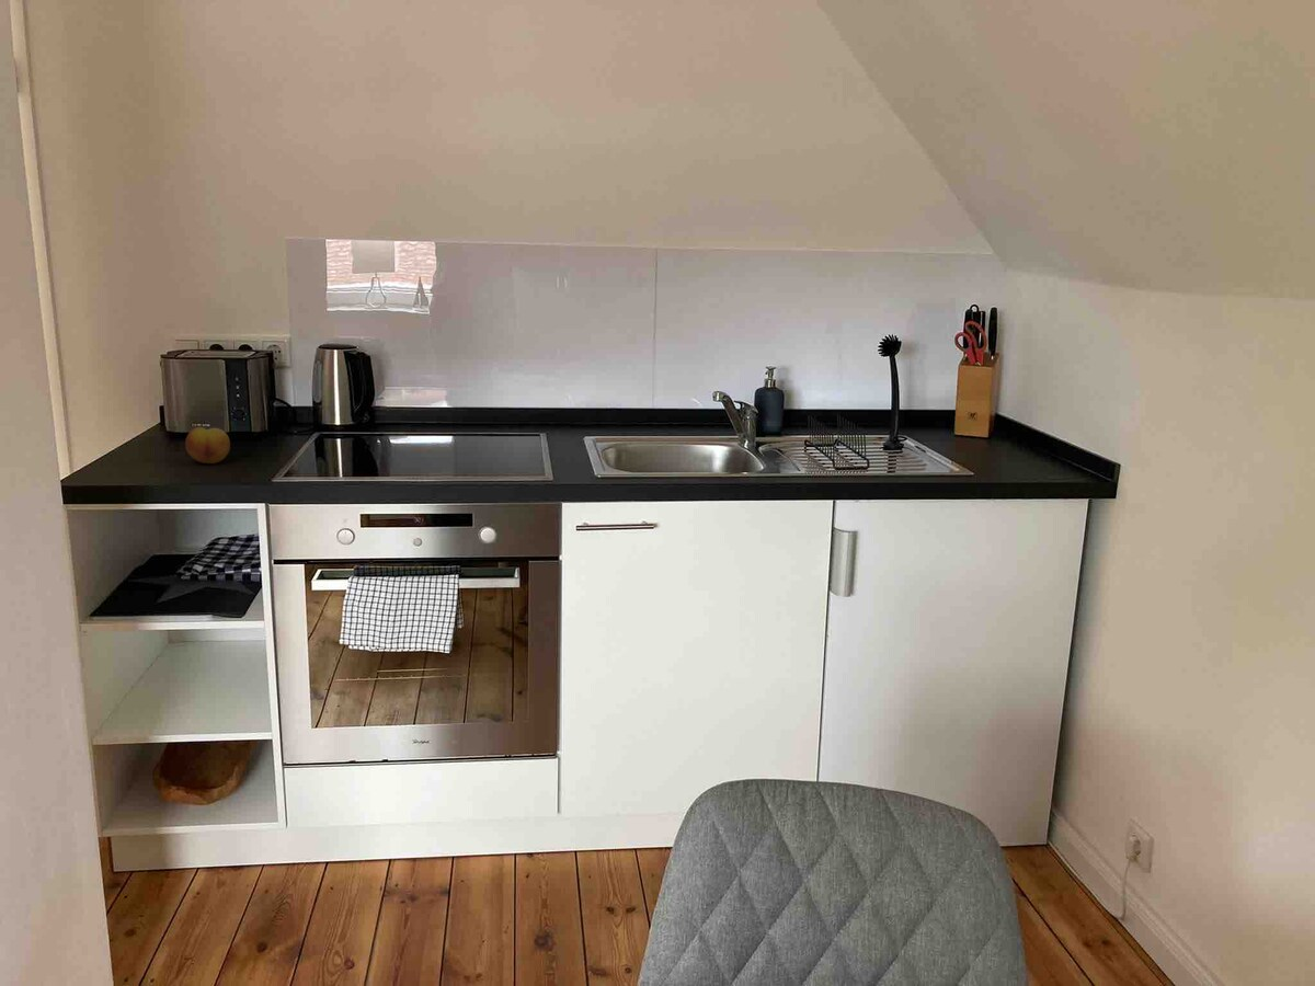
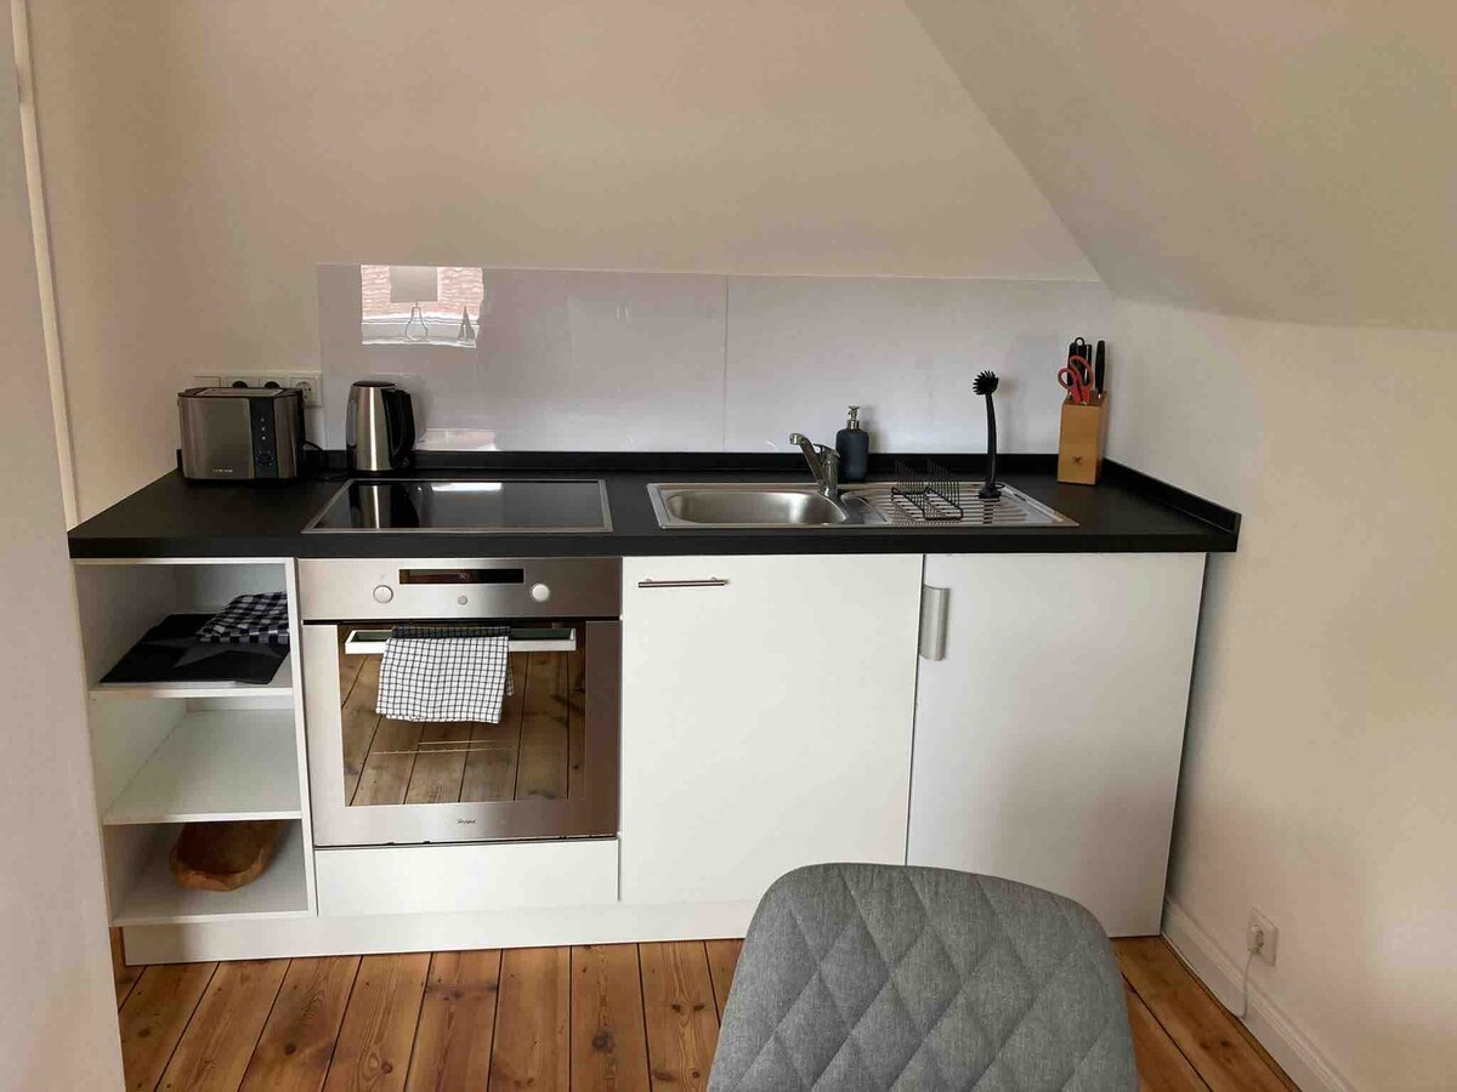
- fruit (207, 445)
